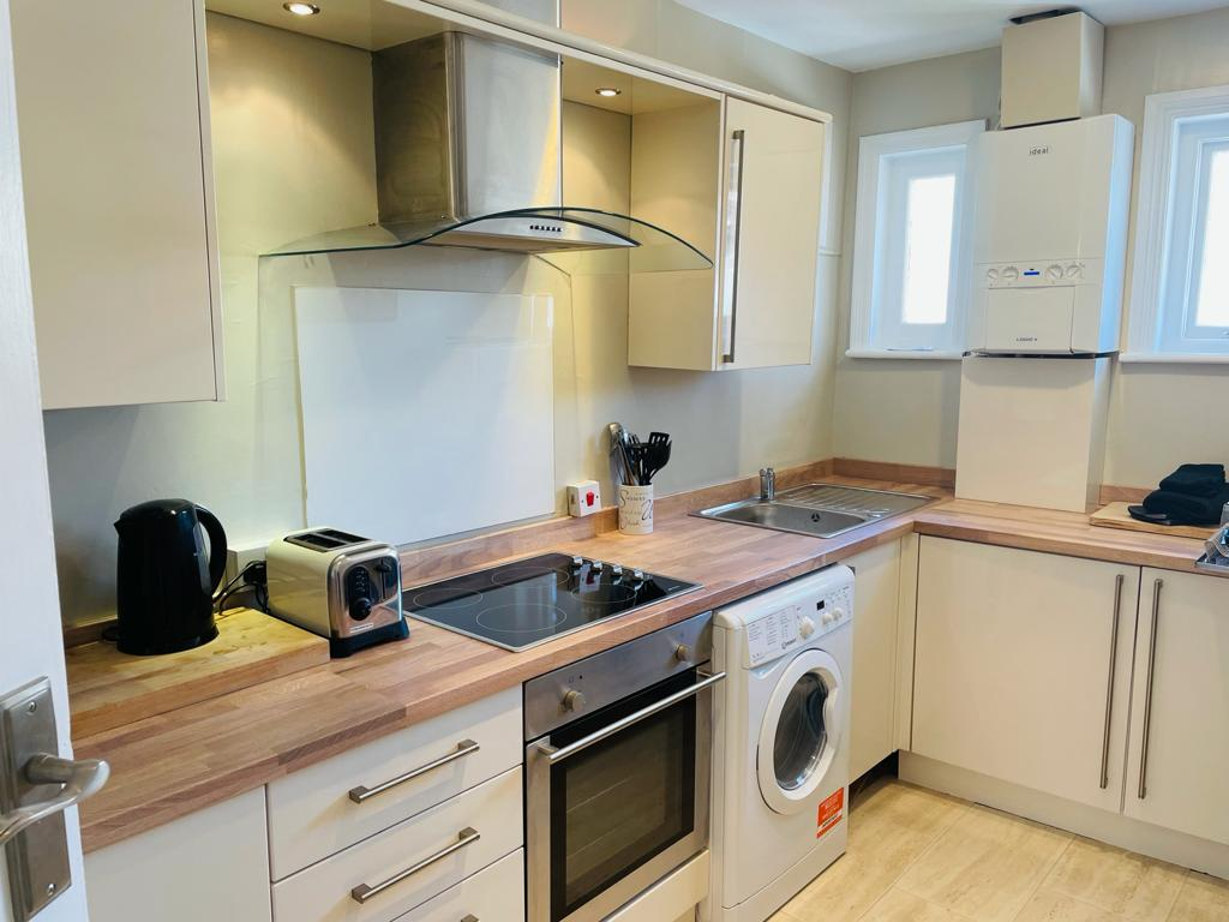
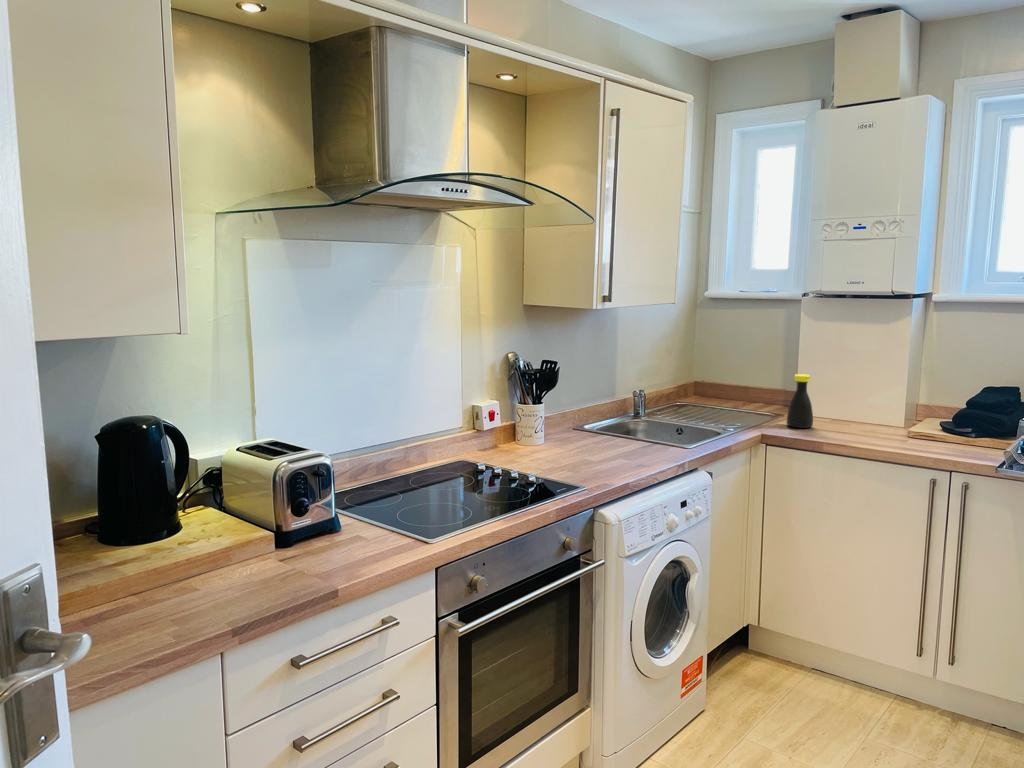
+ bottle (800, 400)
